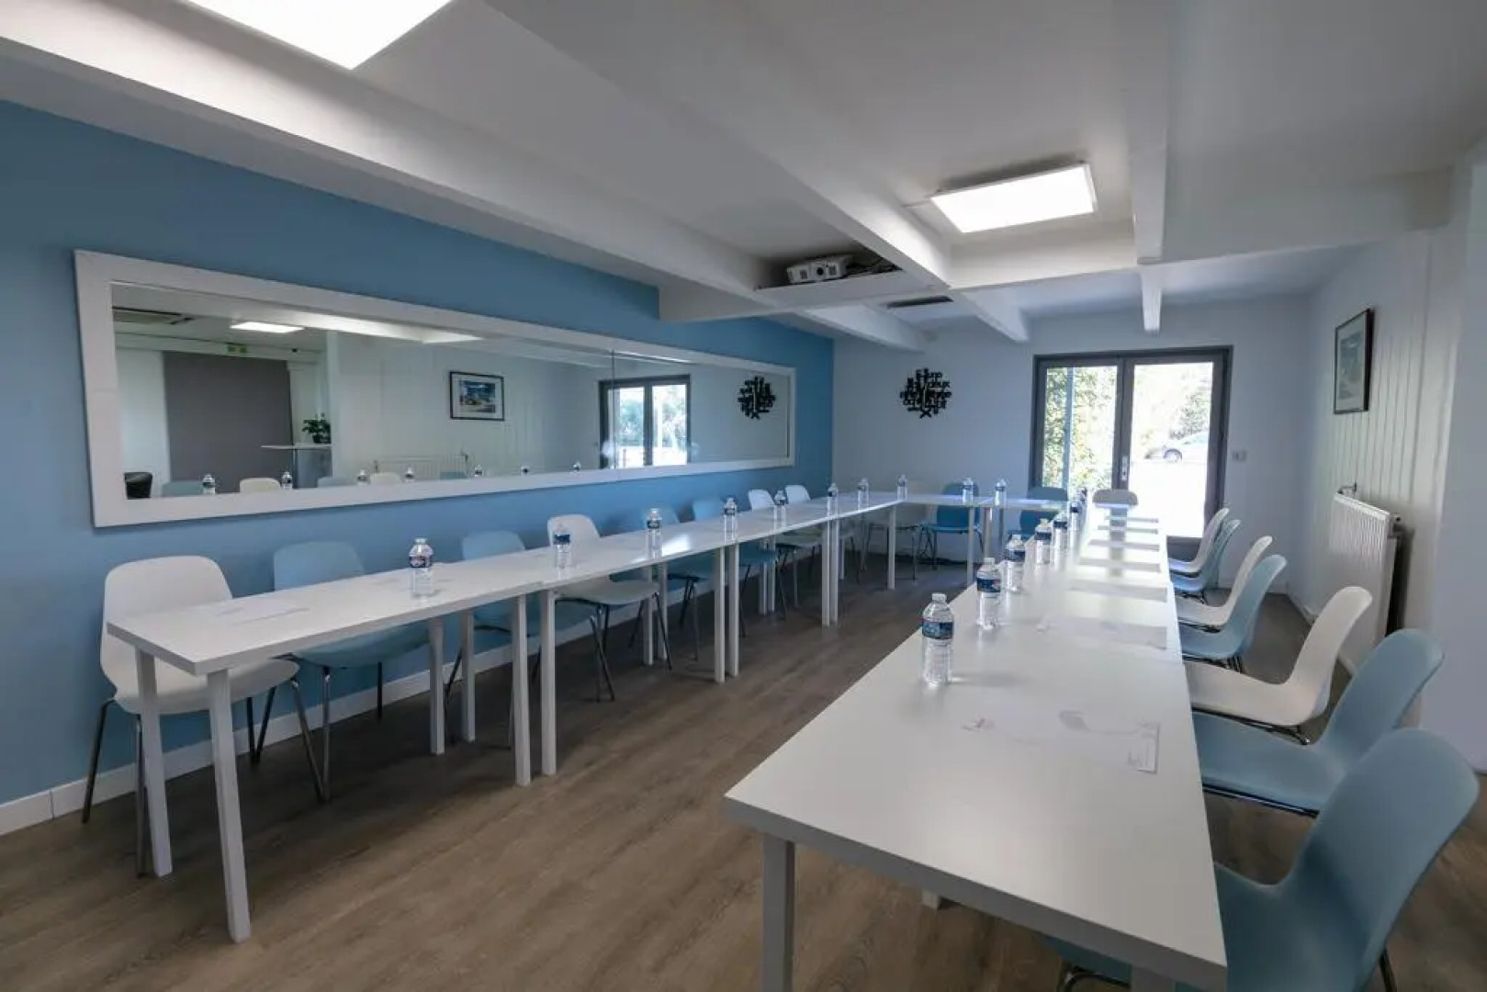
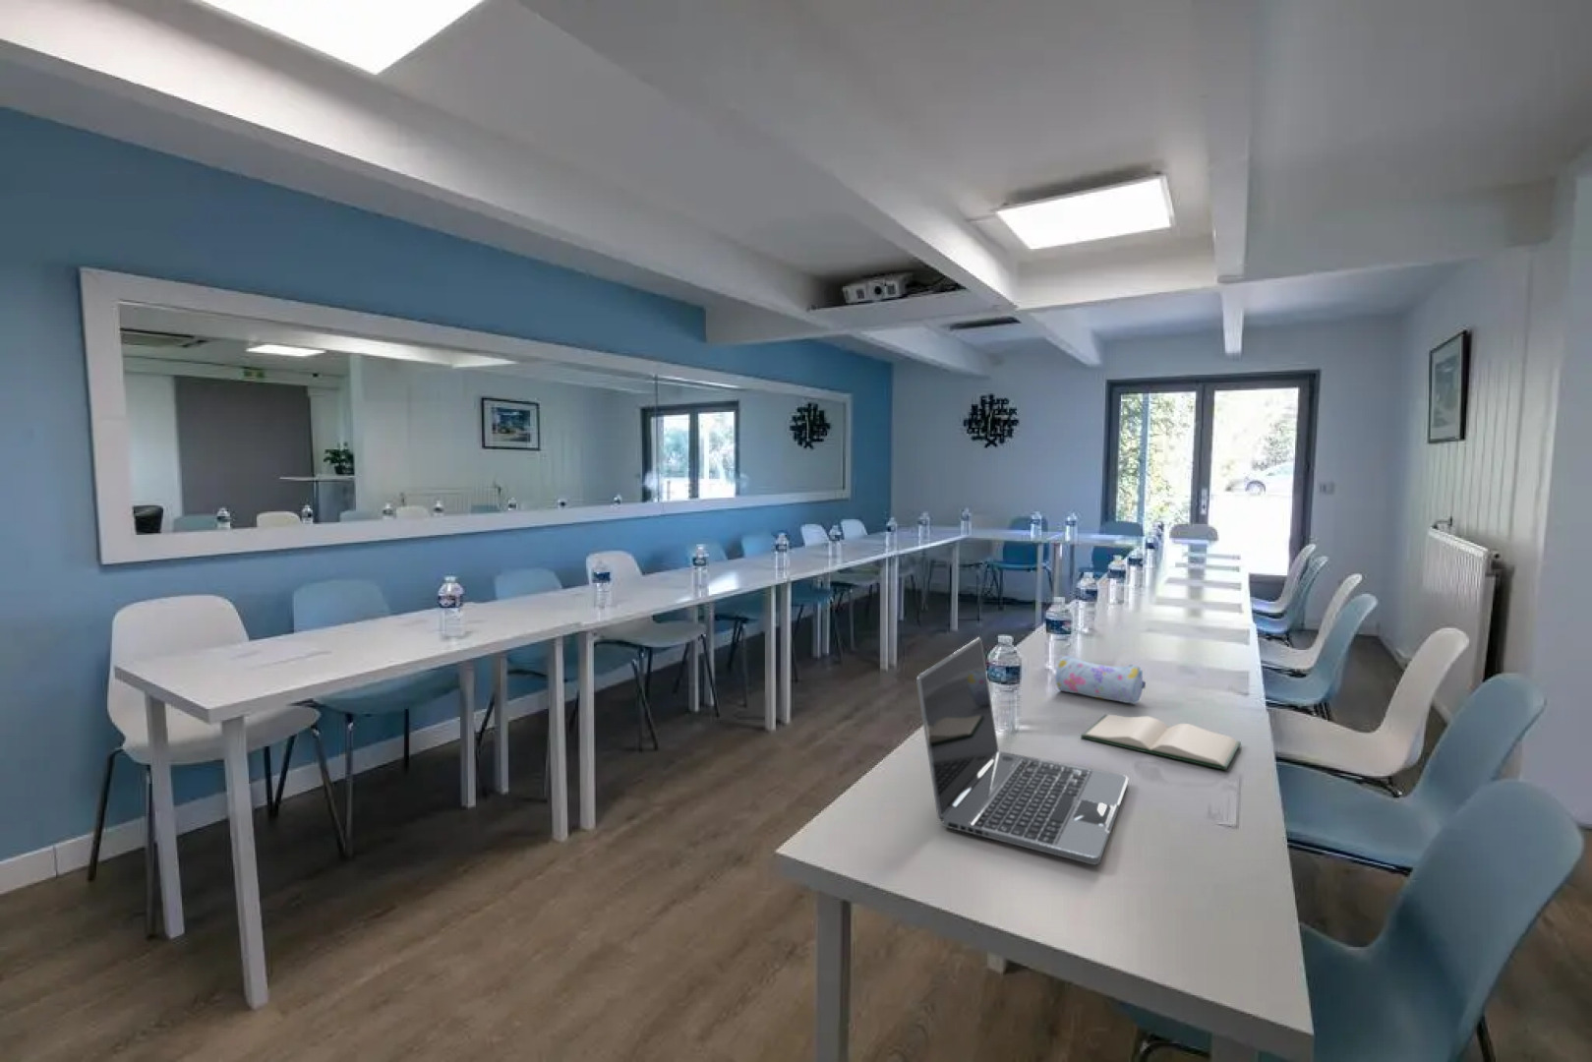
+ pencil case (1099, 678)
+ hardback book (1159, 736)
+ laptop (1022, 755)
